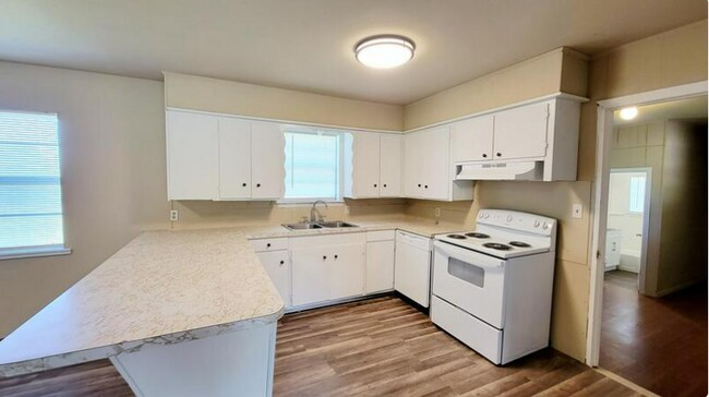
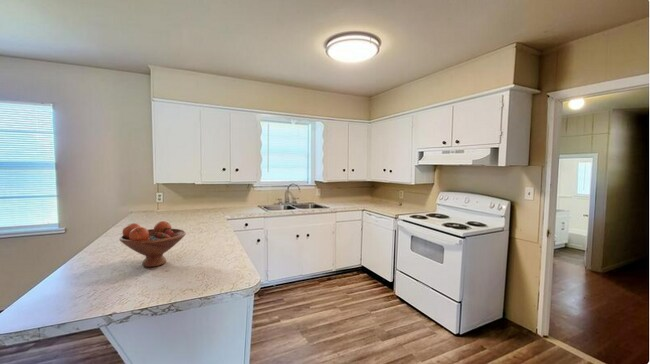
+ fruit bowl (154, 243)
